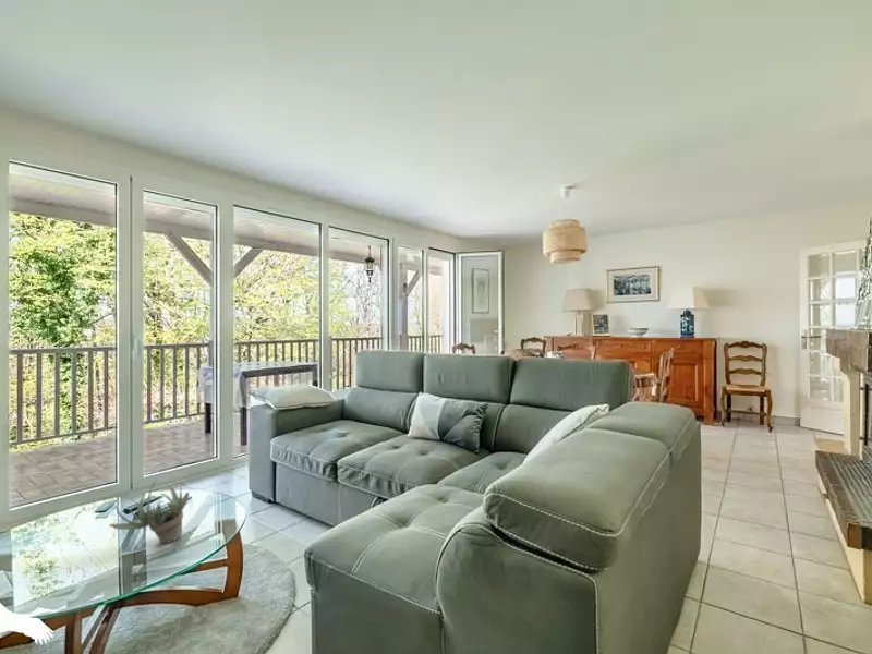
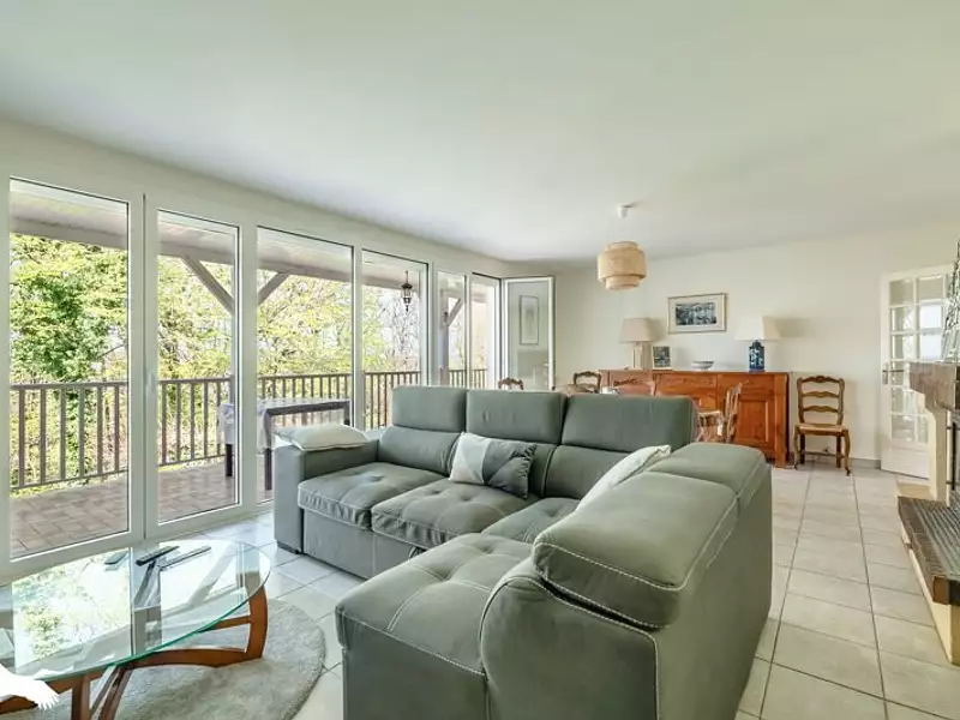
- succulent plant (152, 513)
